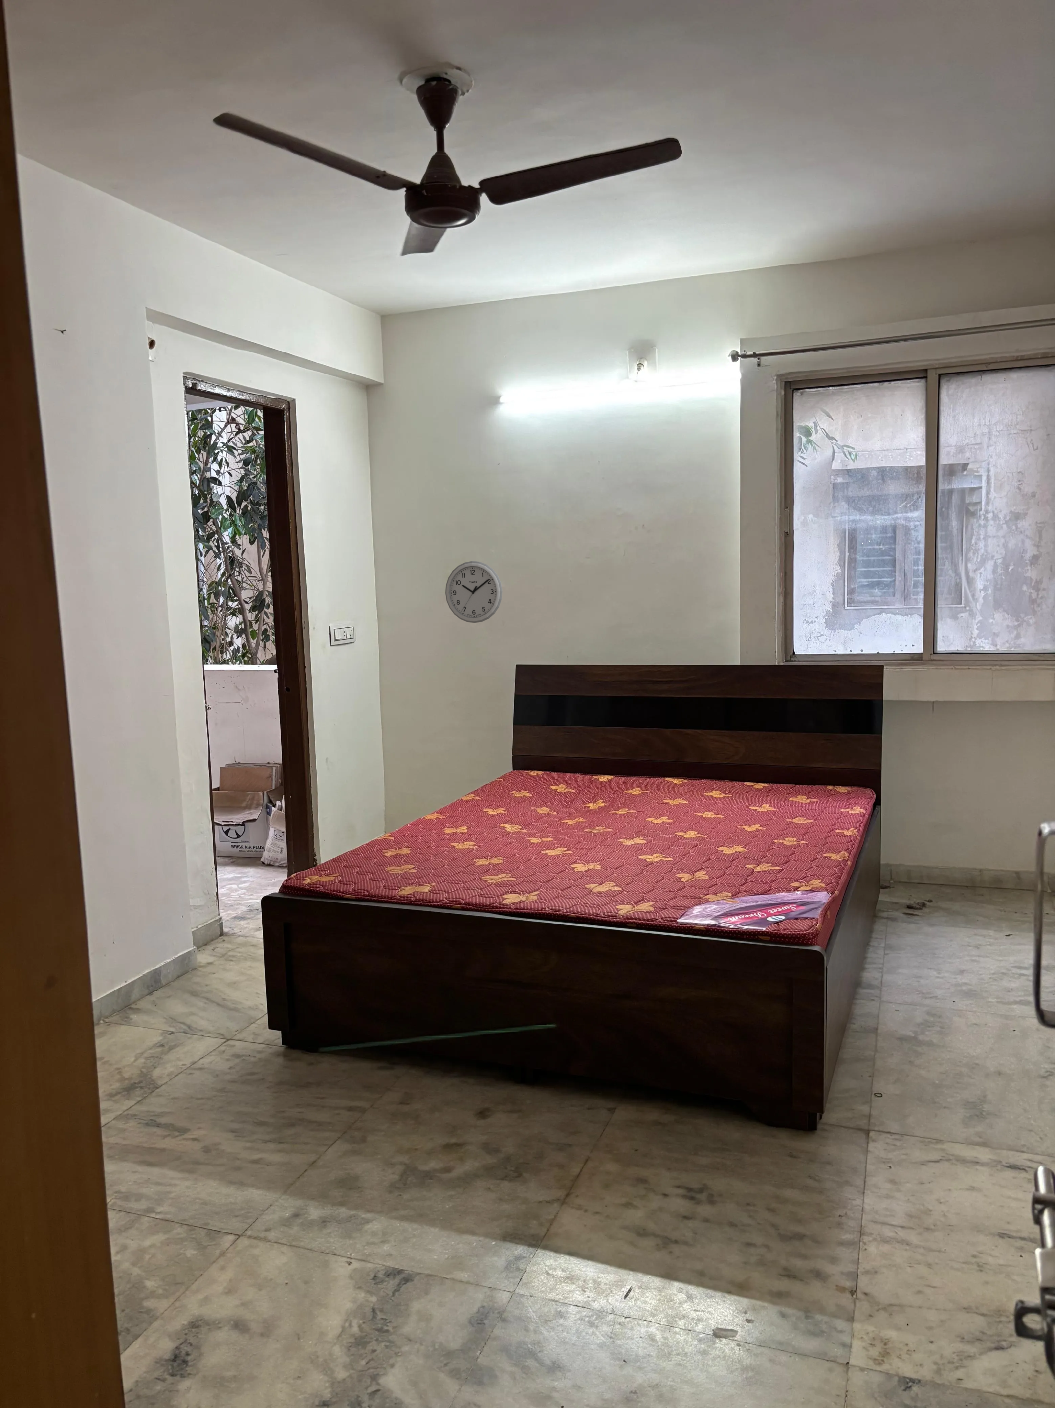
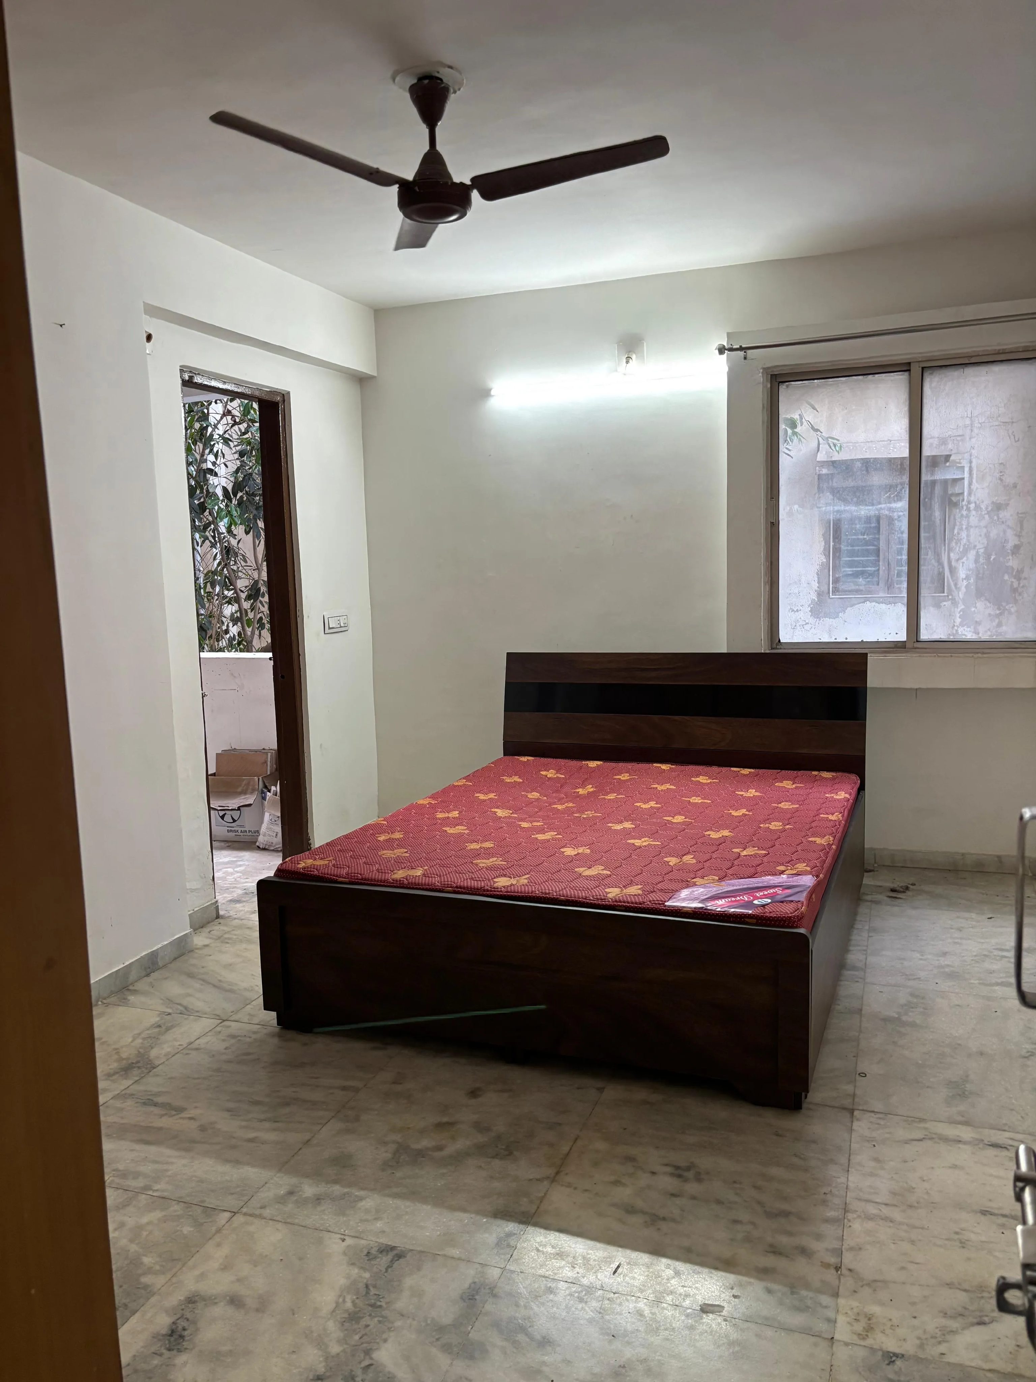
- wall clock (473, 592)
